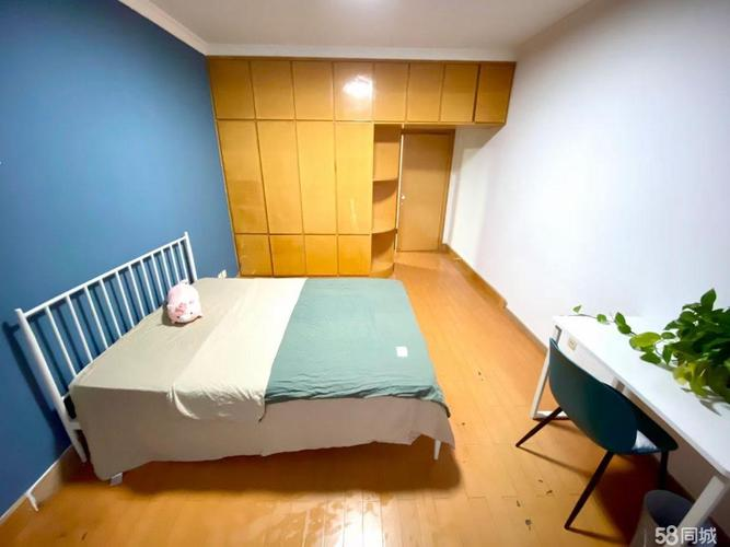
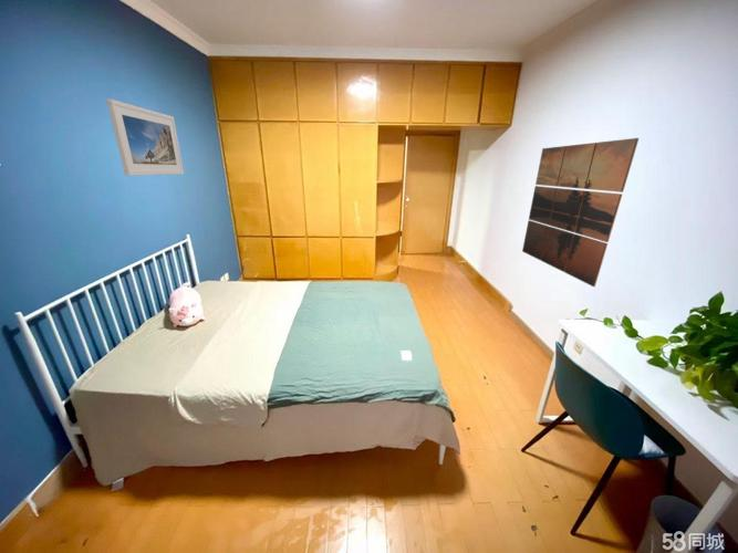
+ wall art (565, 209)
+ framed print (152, 143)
